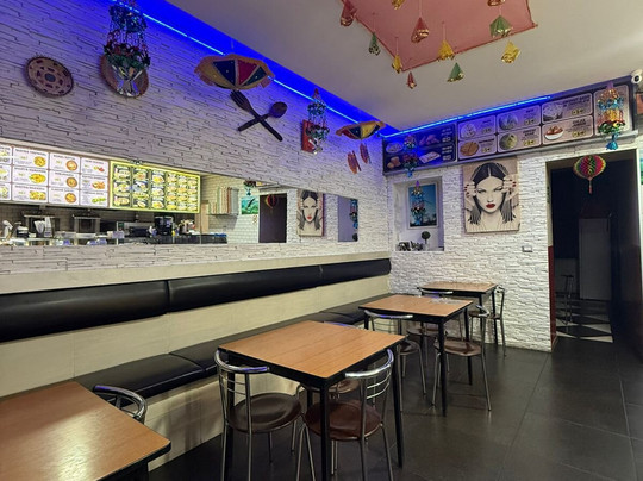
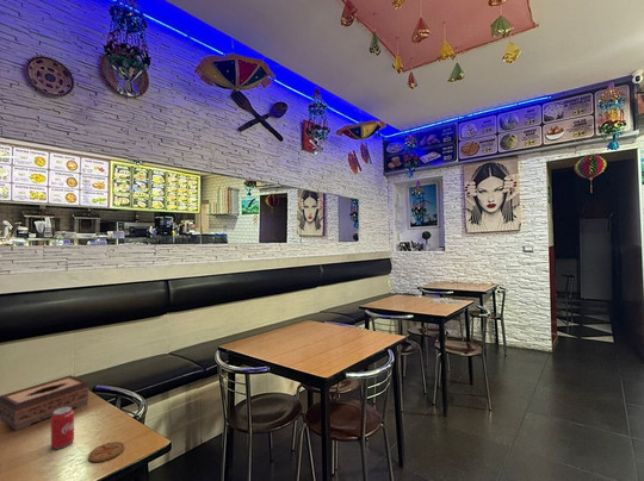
+ tissue box (45, 400)
+ coaster (106, 451)
+ beverage can (62, 426)
